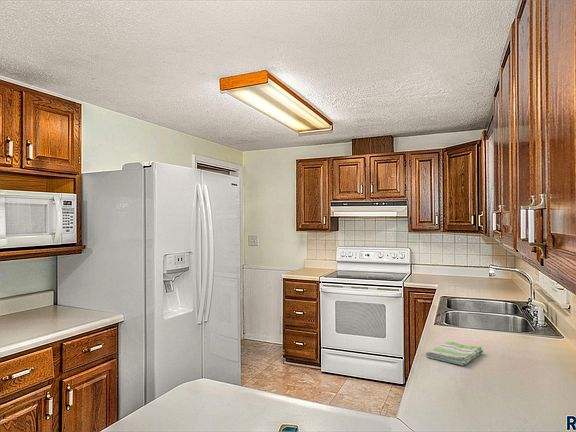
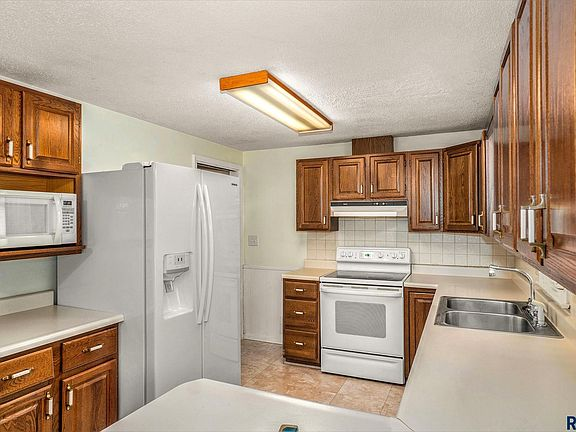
- dish towel (454, 351)
